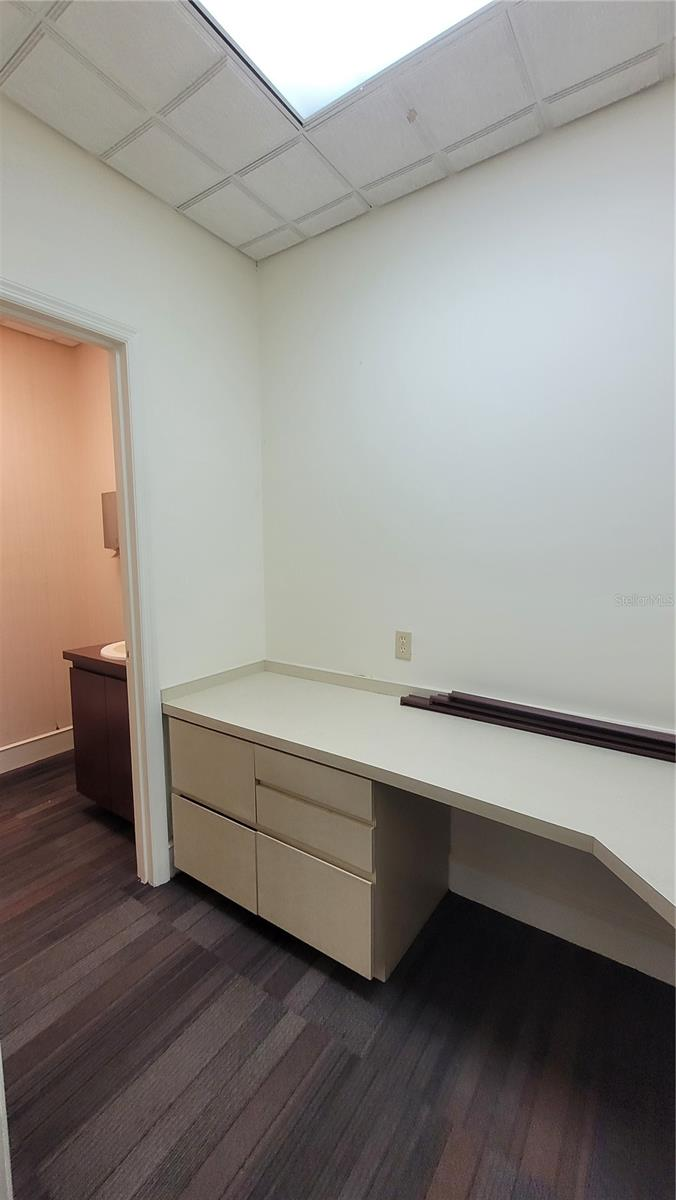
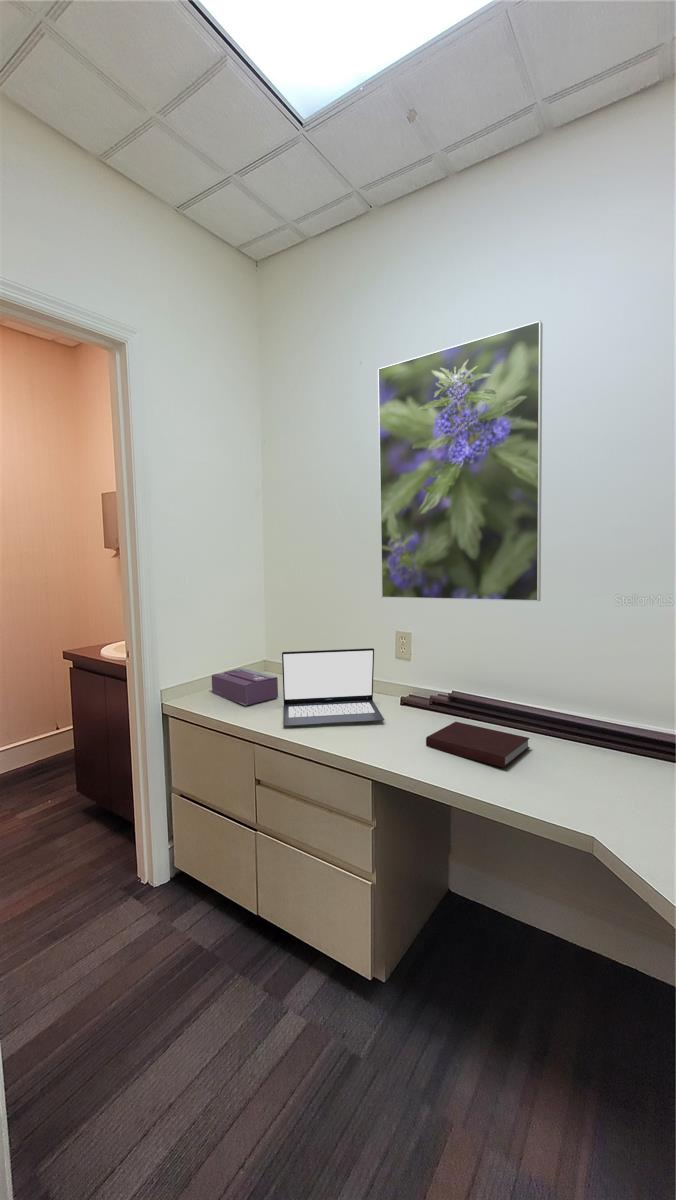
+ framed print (453, 476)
+ tissue box (244, 685)
+ notebook (477, 742)
+ laptop (330, 683)
